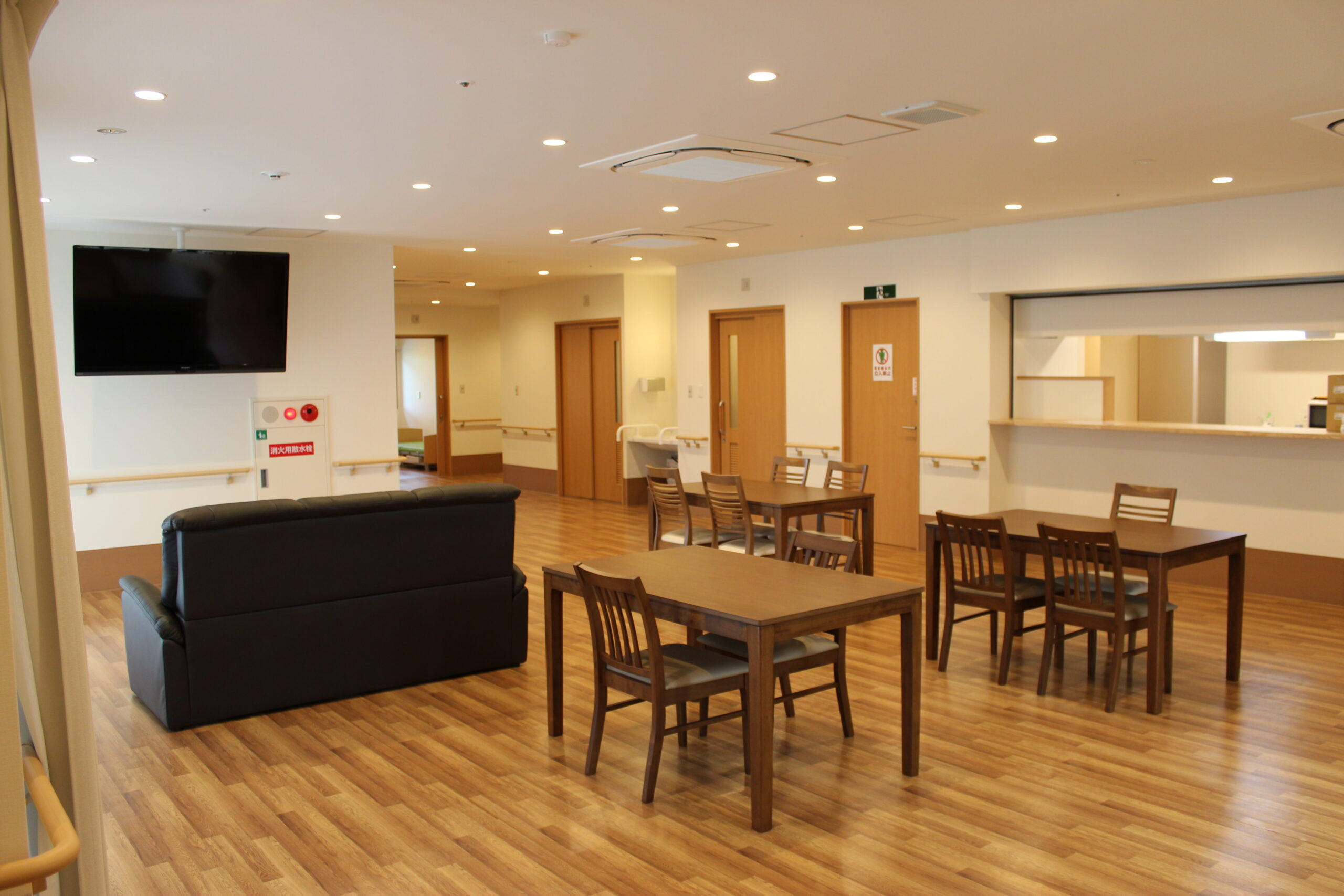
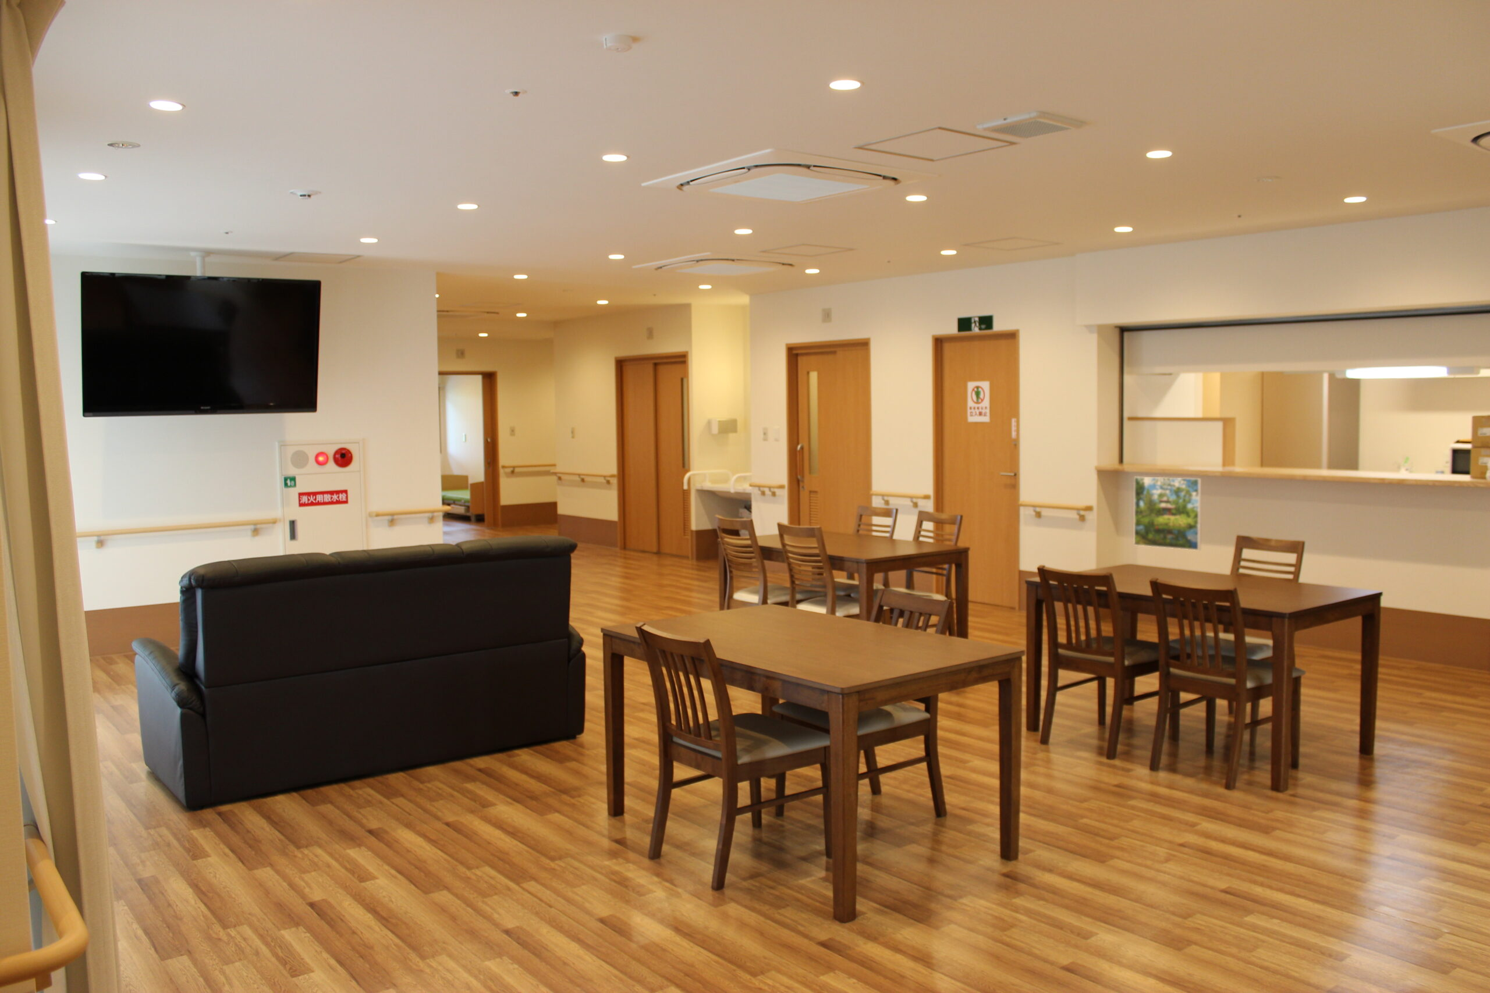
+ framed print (1166, 512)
